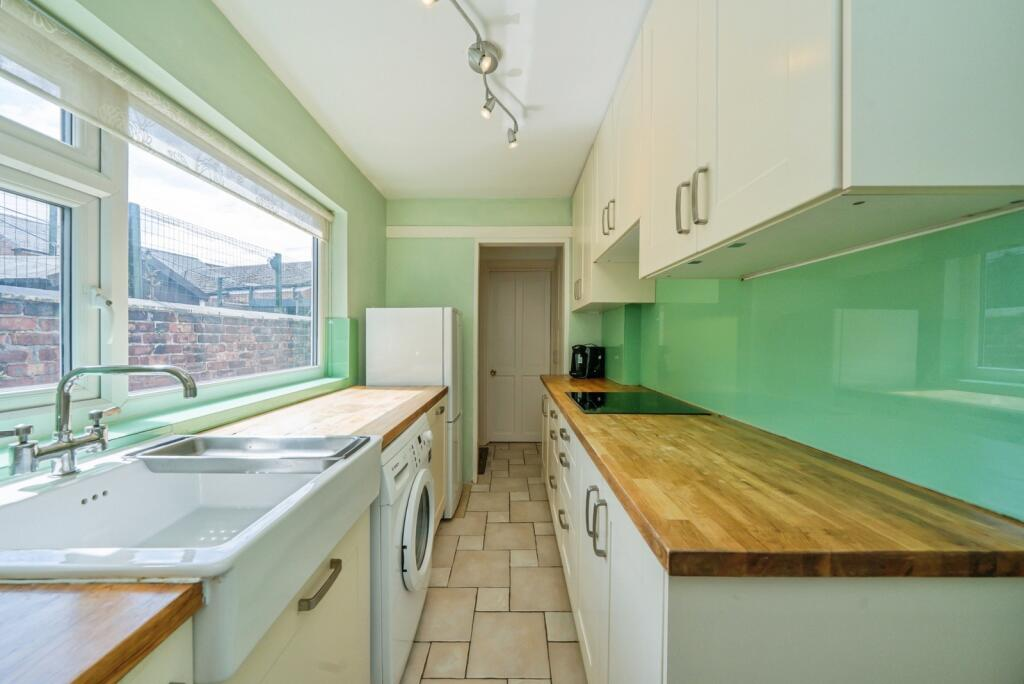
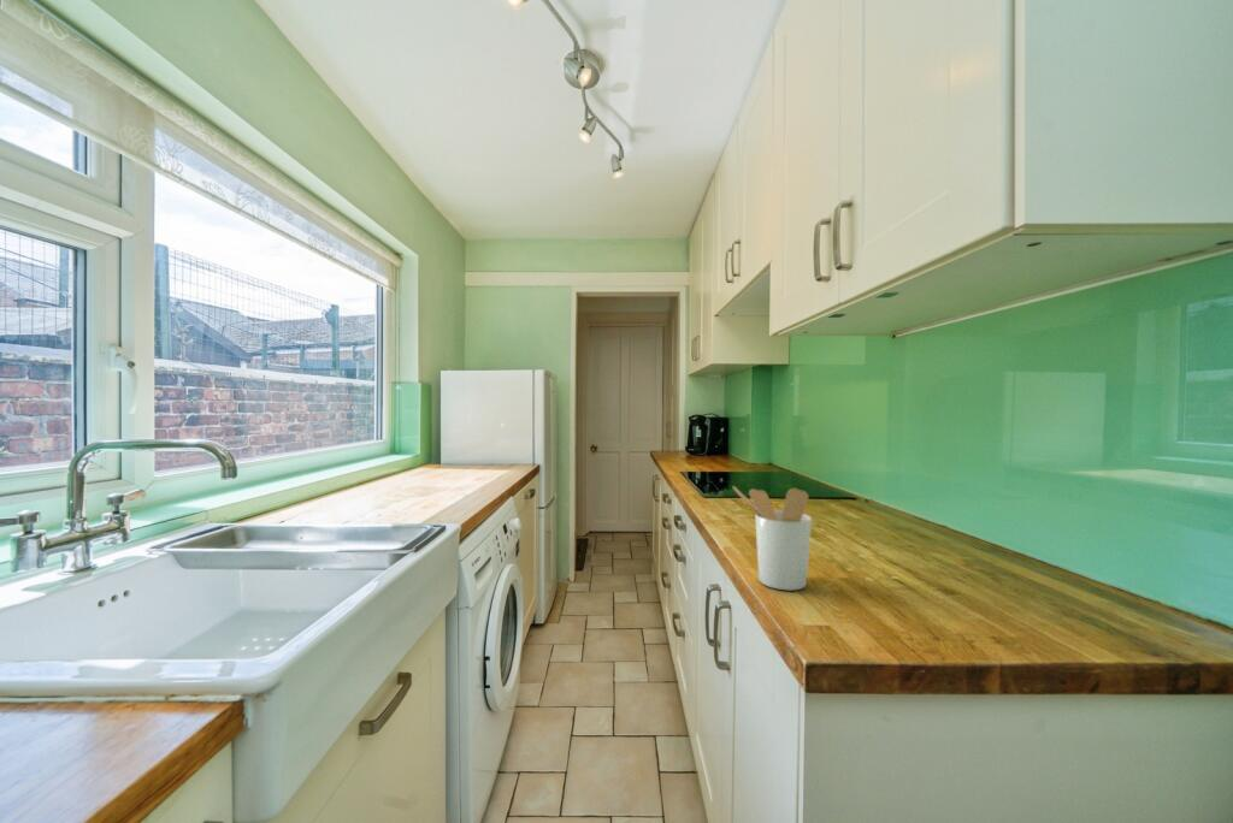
+ utensil holder (769, 533)
